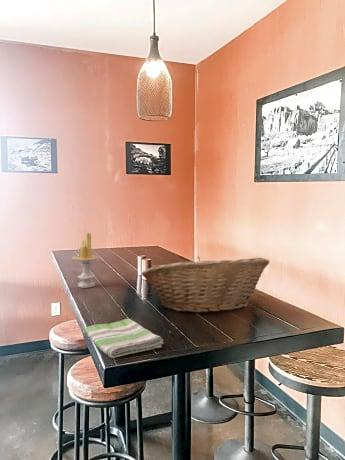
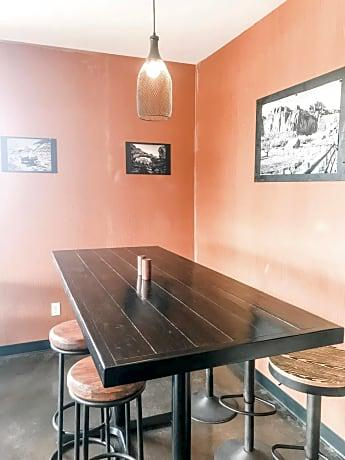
- dish towel (121, 334)
- candle (86, 259)
- fruit basket (205, 278)
